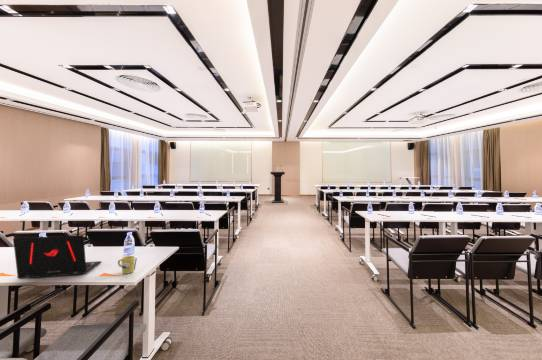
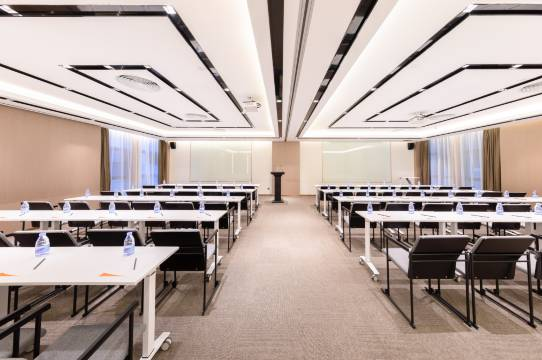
- laptop (61, 251)
- mug (125, 264)
